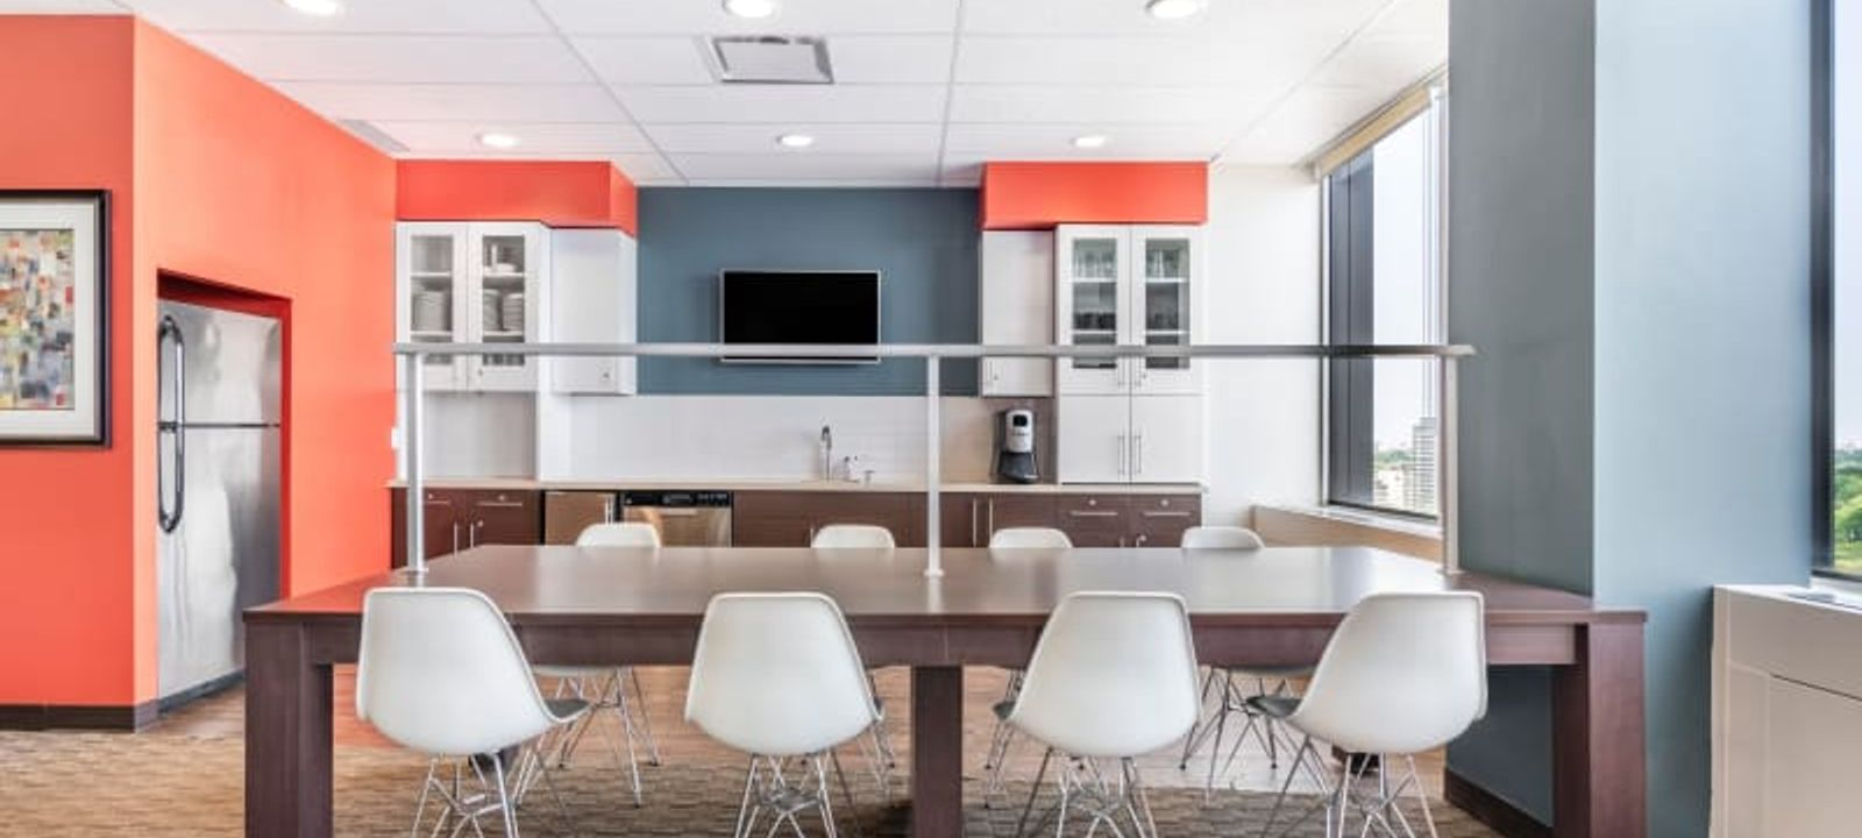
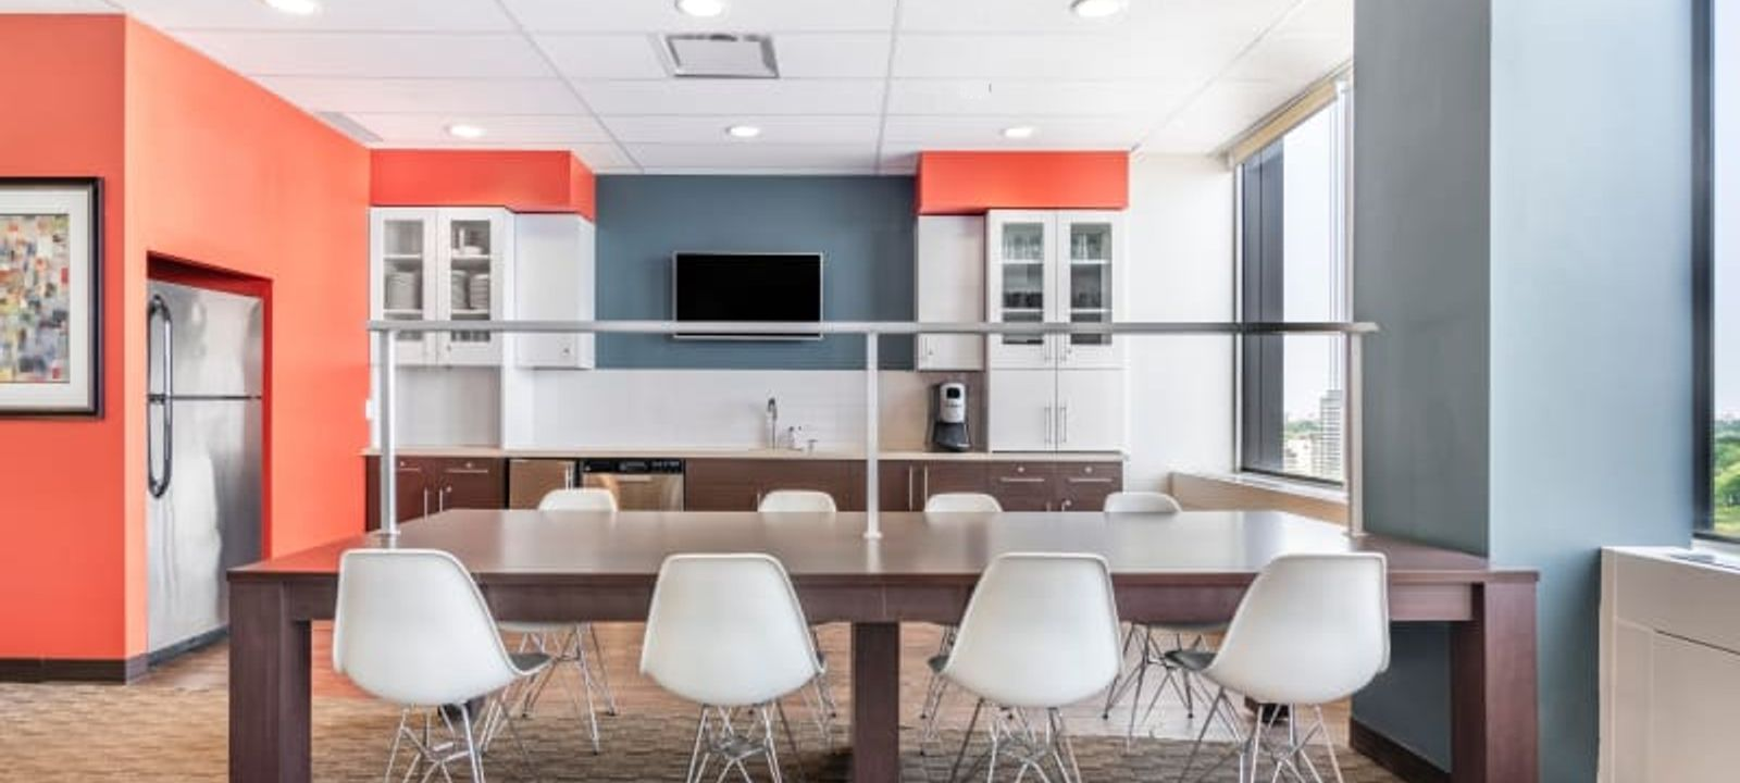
+ smoke detector (975, 88)
